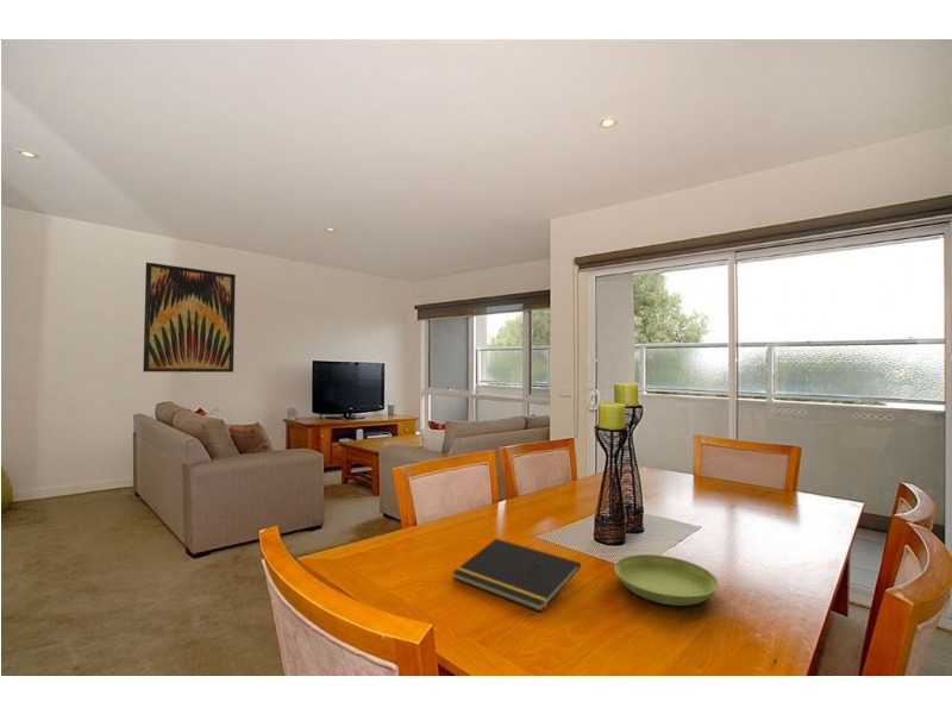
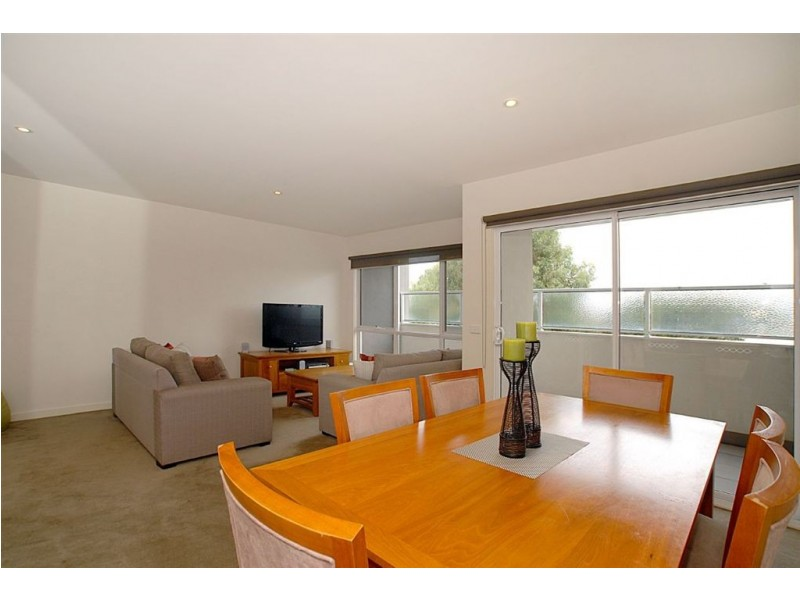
- notepad (515, 570)
- saucer (664, 580)
- wall art (192, 320)
